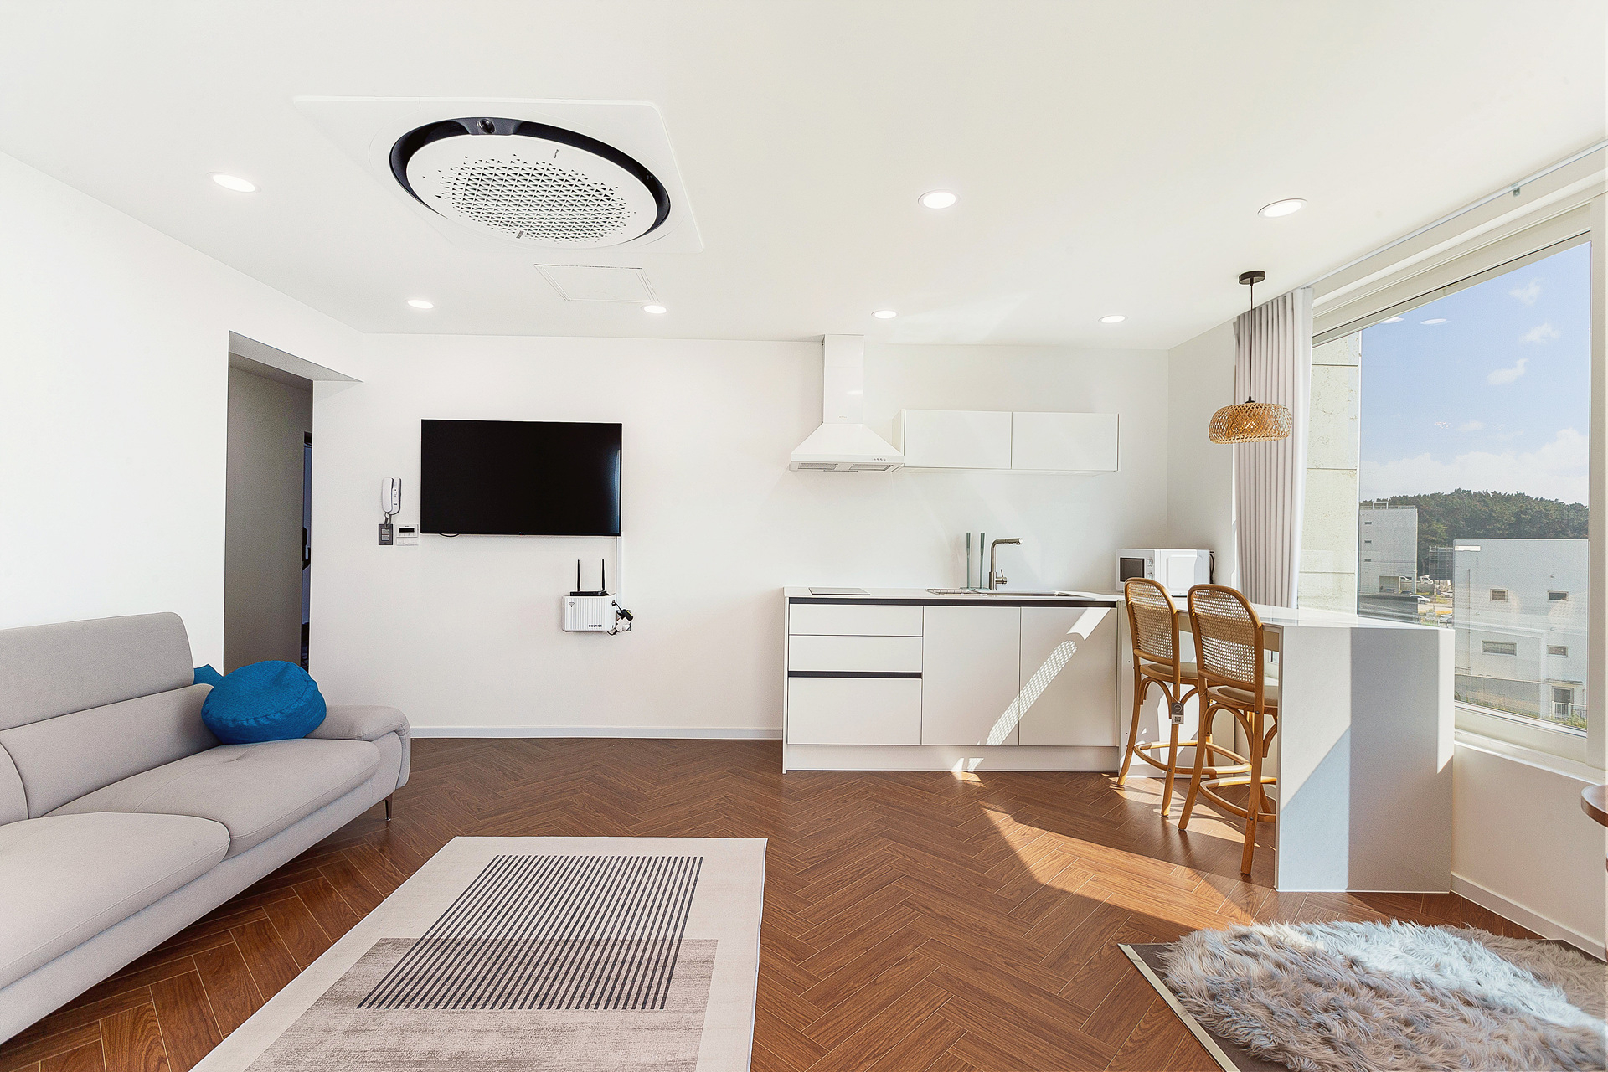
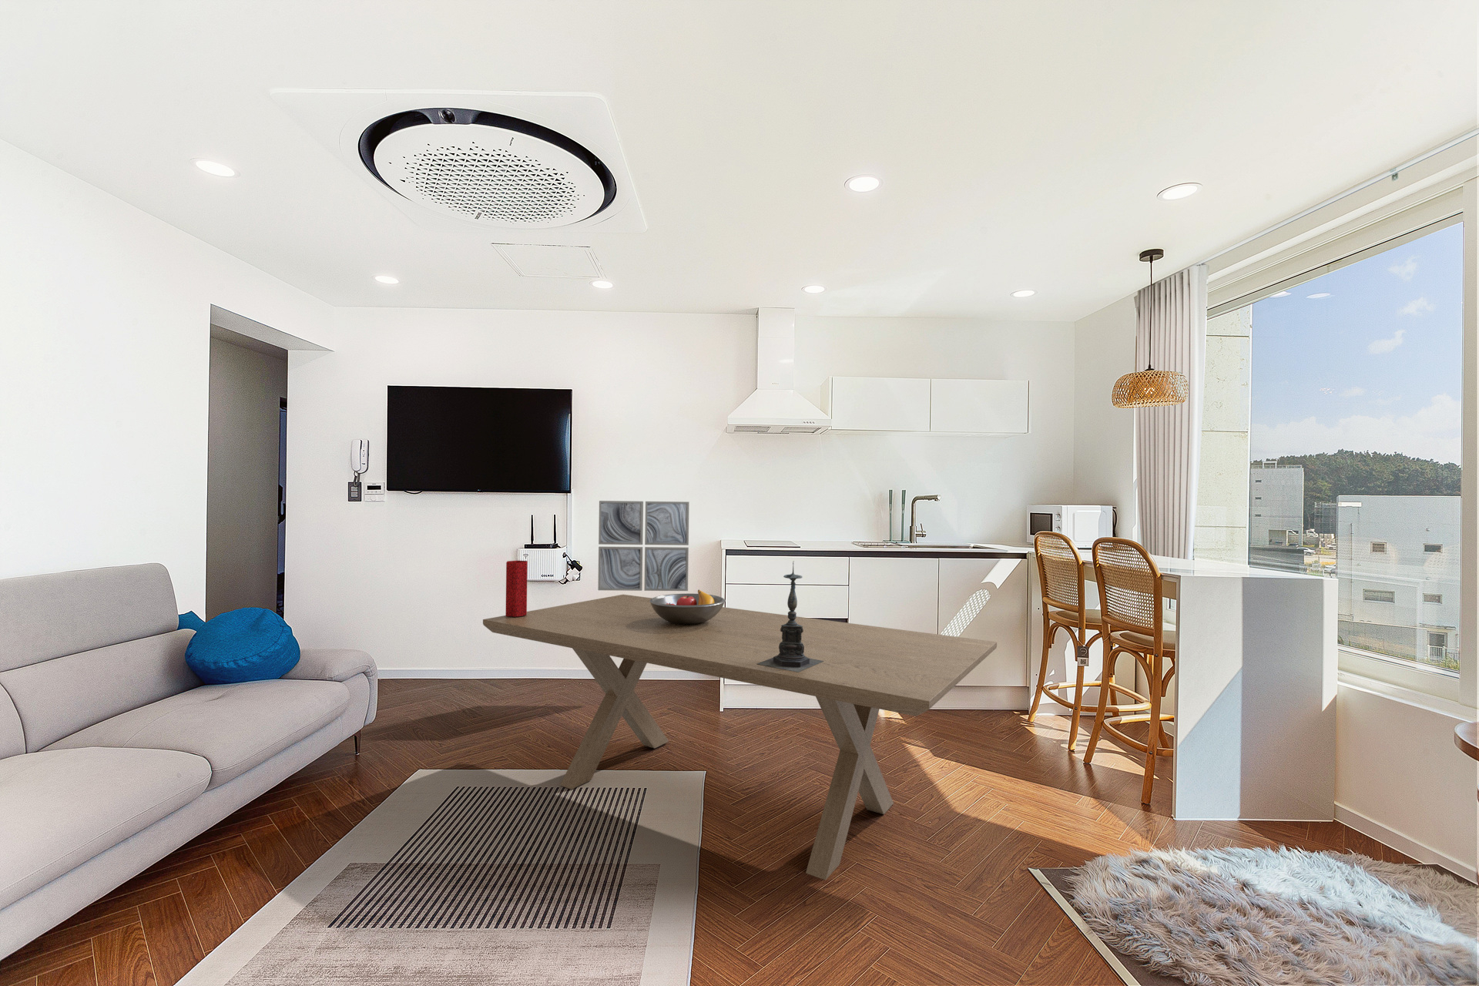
+ candle holder (791, 611)
+ wall art (645, 547)
+ fruit bowl (687, 607)
+ dining table (732, 679)
+ vase (516, 588)
